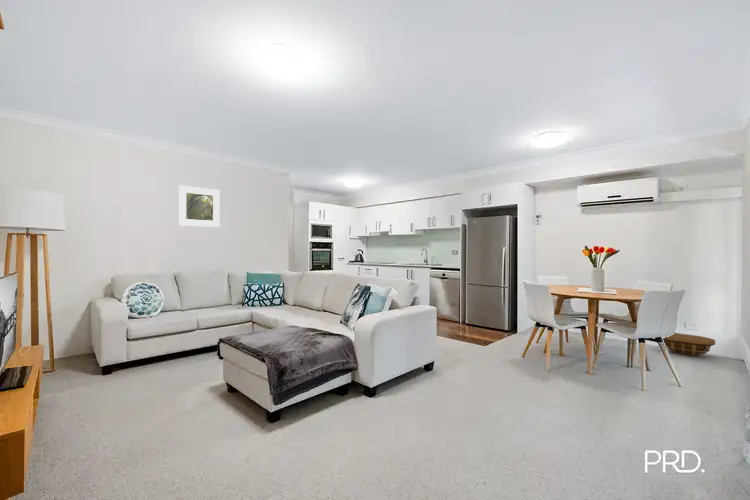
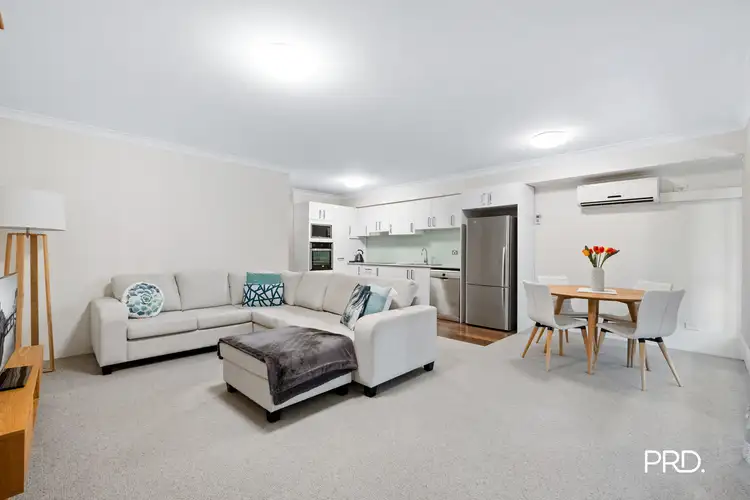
- basket (684, 345)
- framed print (200, 207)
